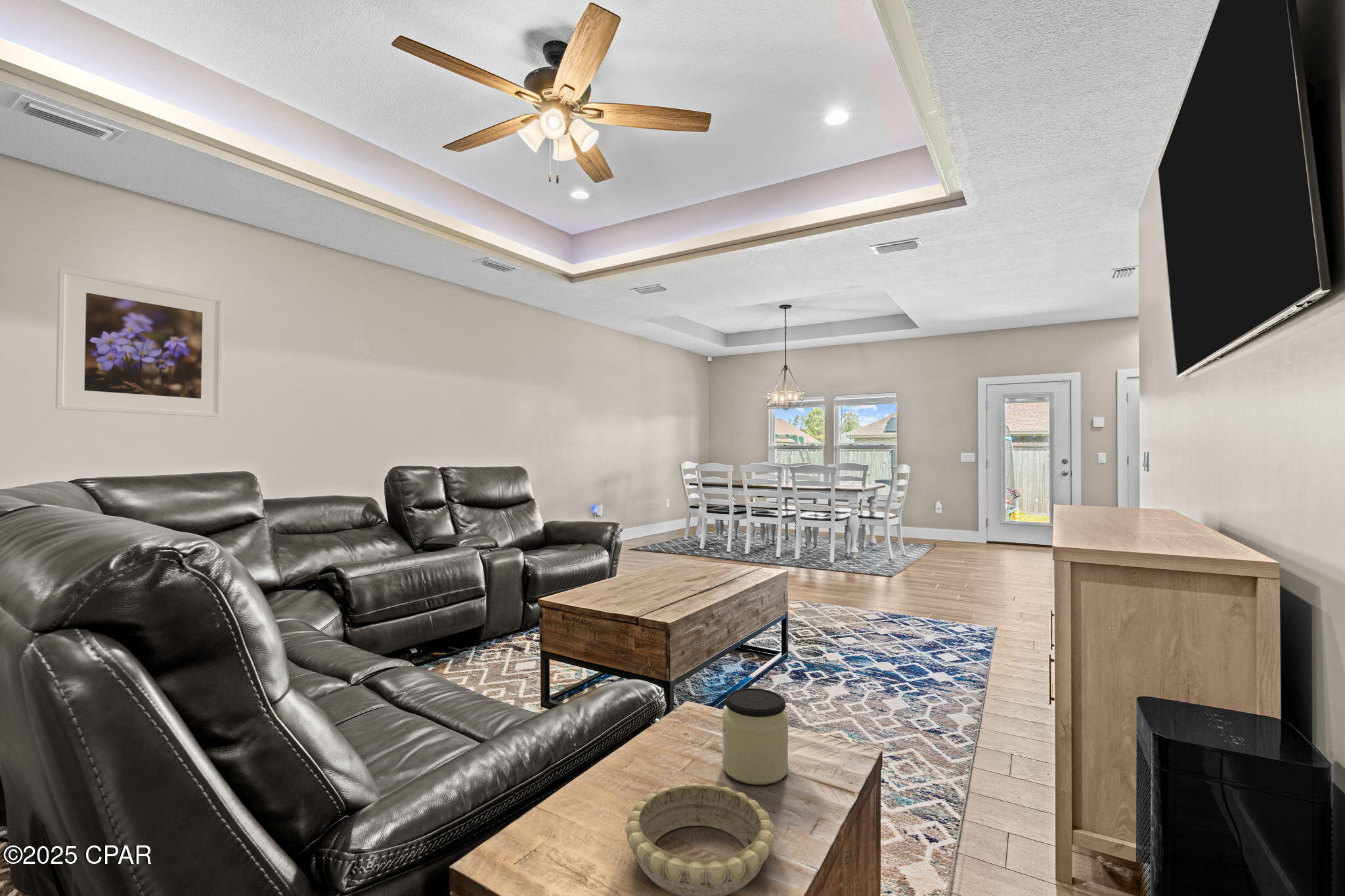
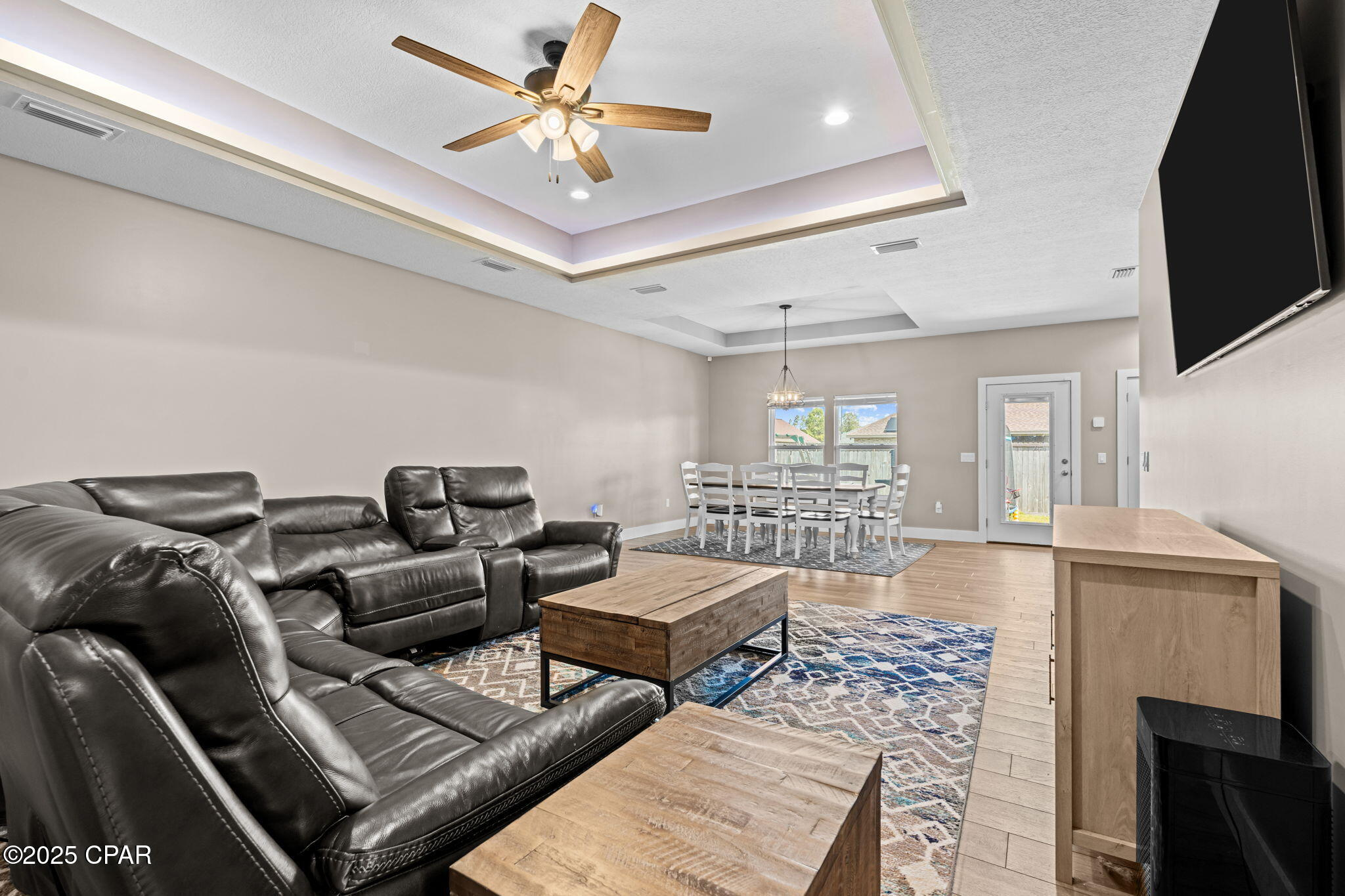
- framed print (146, 349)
- jar (755, 733)
- decorative bowl (699, 825)
